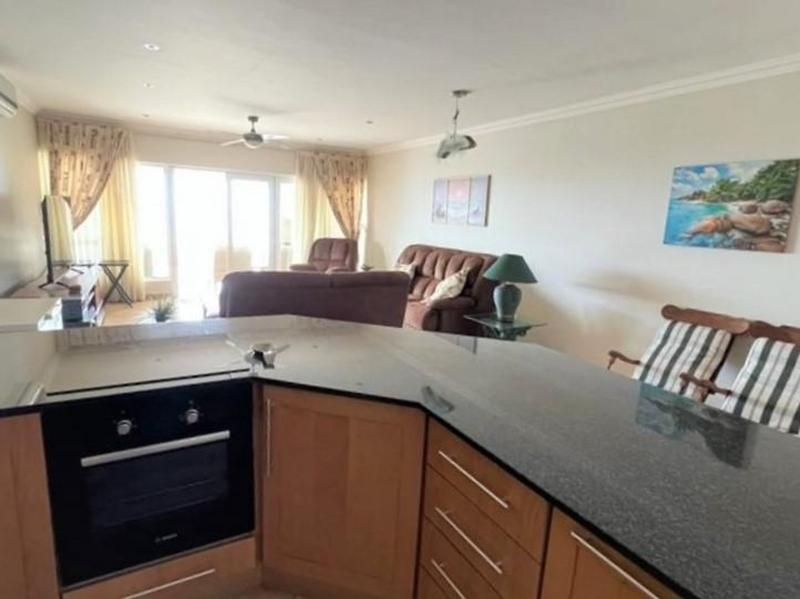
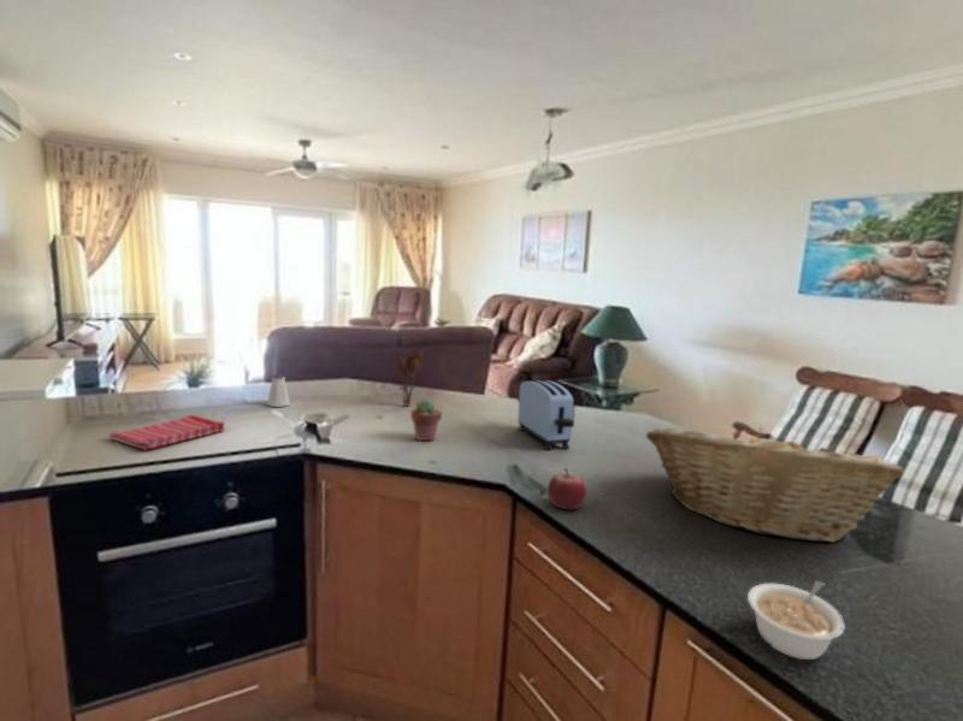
+ fruit (567, 486)
+ legume (791, 617)
+ potted succulent (426, 419)
+ toaster (543, 410)
+ saltshaker (278, 389)
+ dish towel (170, 430)
+ utensil holder (409, 378)
+ fruit basket (761, 468)
